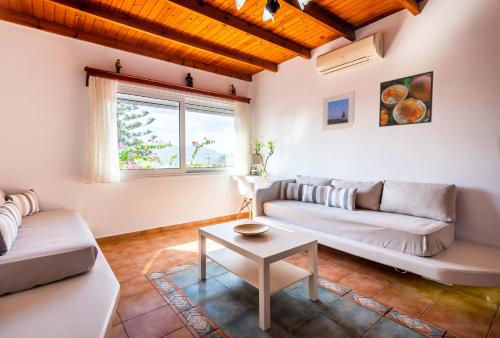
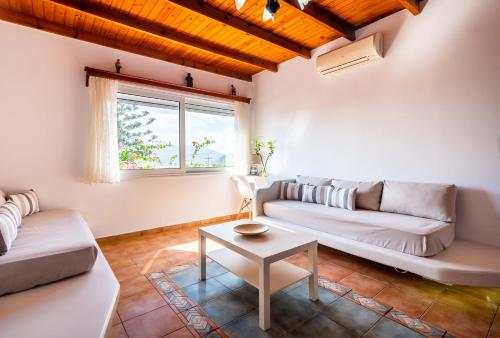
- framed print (337, 112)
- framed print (404, 101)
